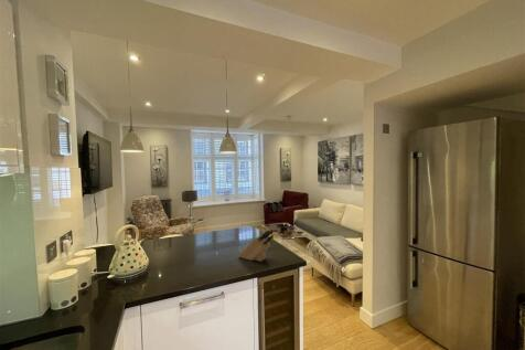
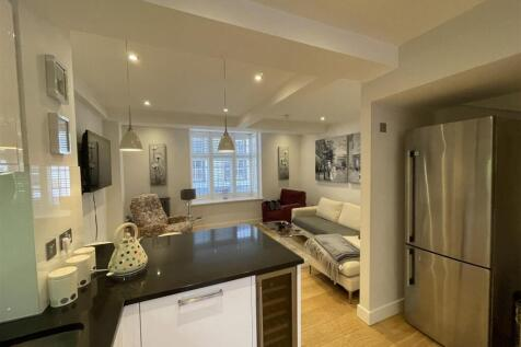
- knife block (256, 243)
